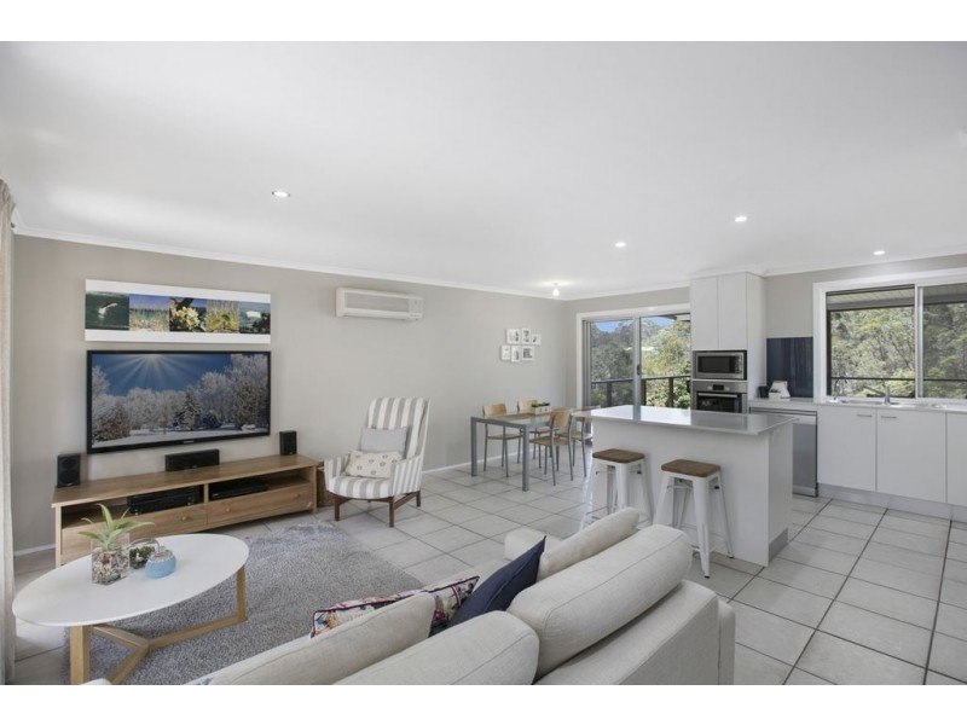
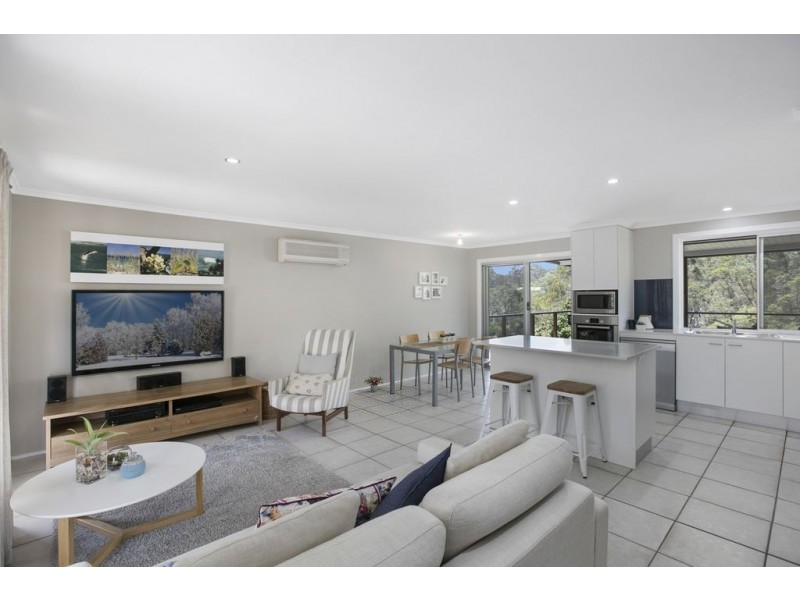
+ potted plant (373, 383)
